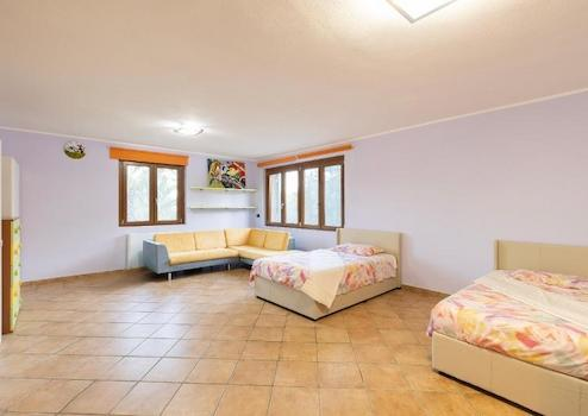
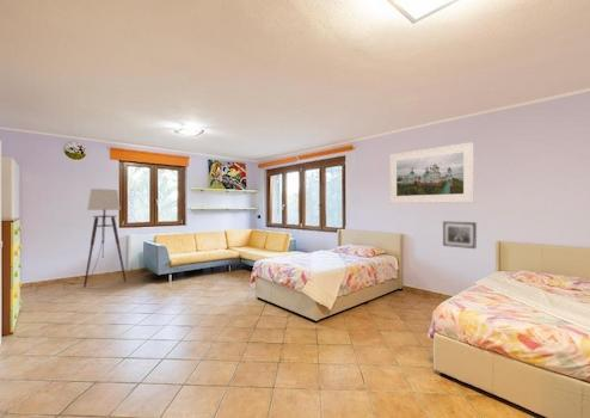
+ wall art (459, 234)
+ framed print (426, 176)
+ floor lamp (94, 235)
